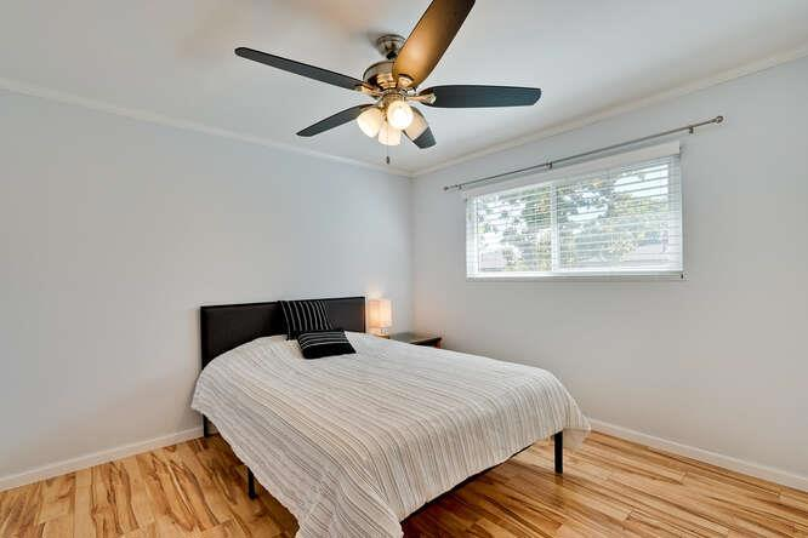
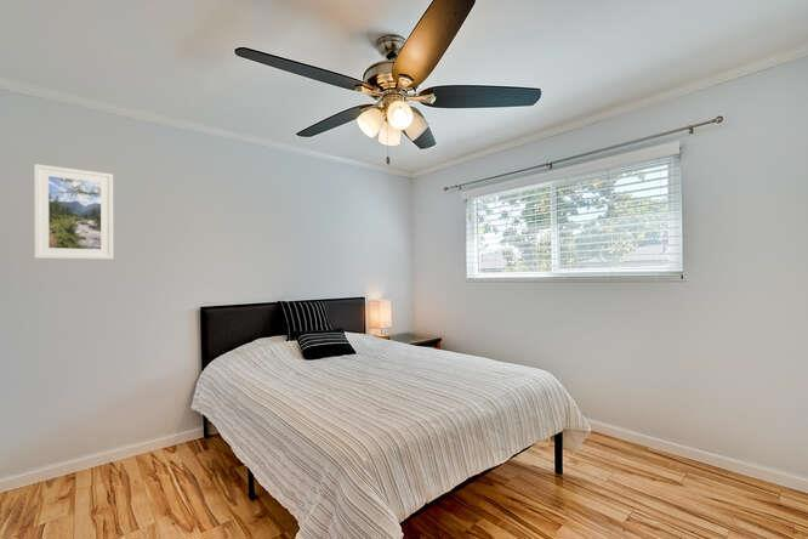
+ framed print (75, 214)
